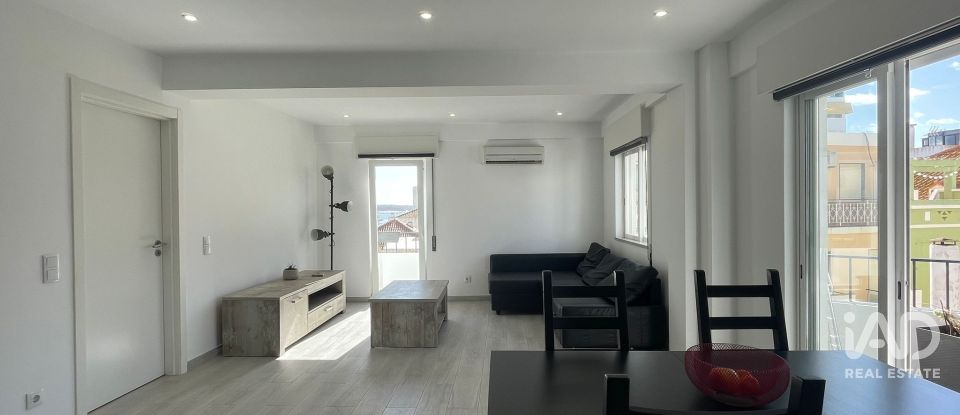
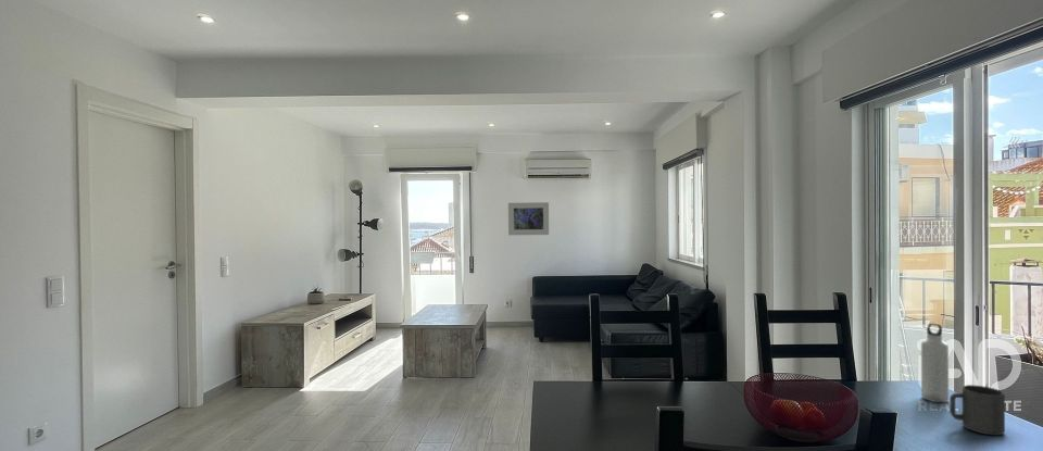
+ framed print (528, 218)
+ water bottle (934, 361)
+ mug (976, 409)
